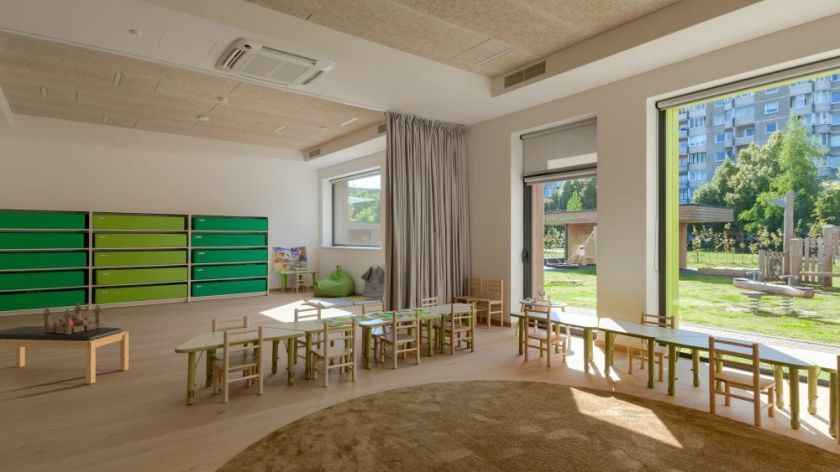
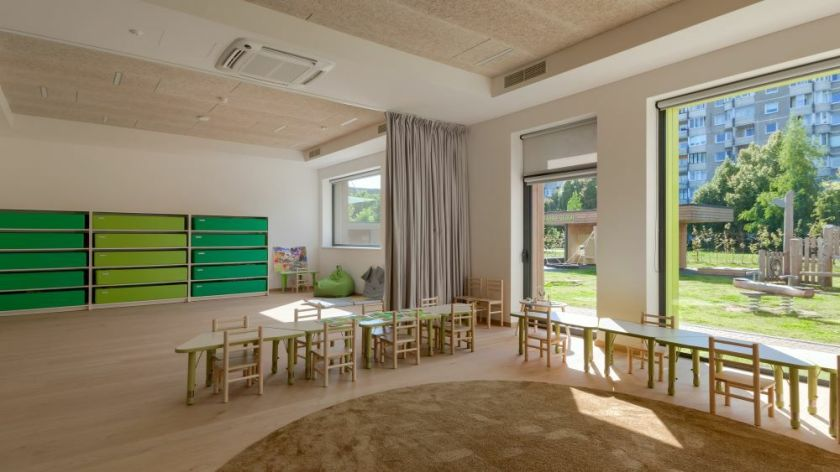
- toy castle (72, 317)
- bench (53, 347)
